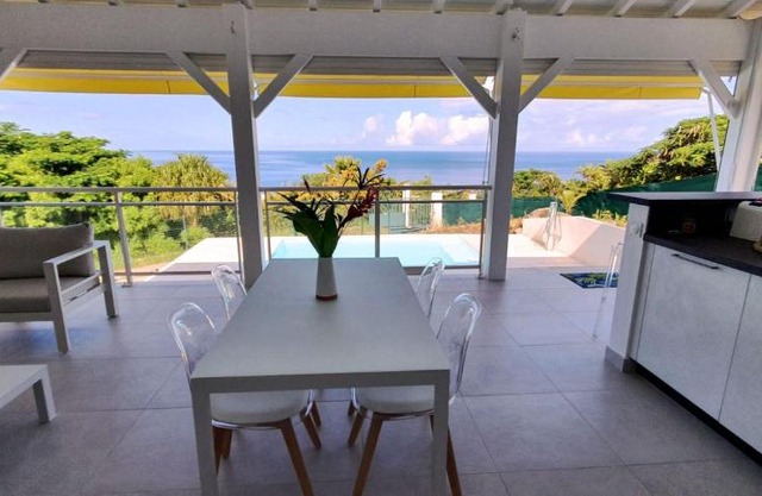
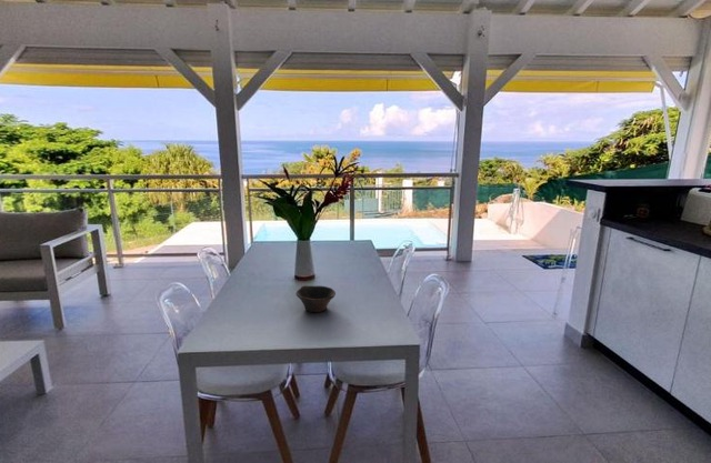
+ bowl (316, 299)
